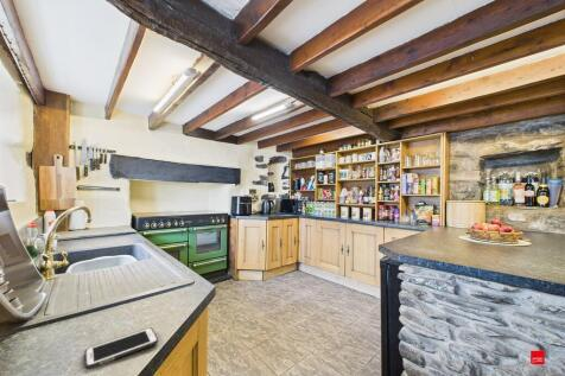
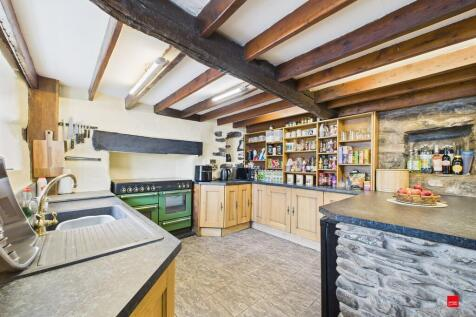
- cell phone (122, 345)
